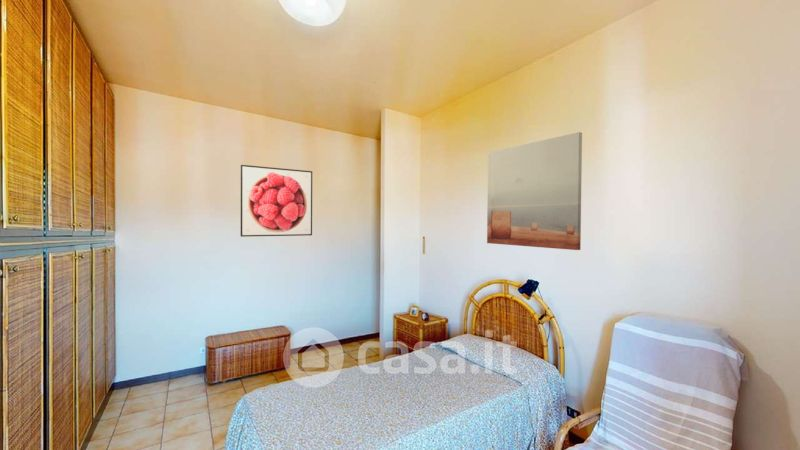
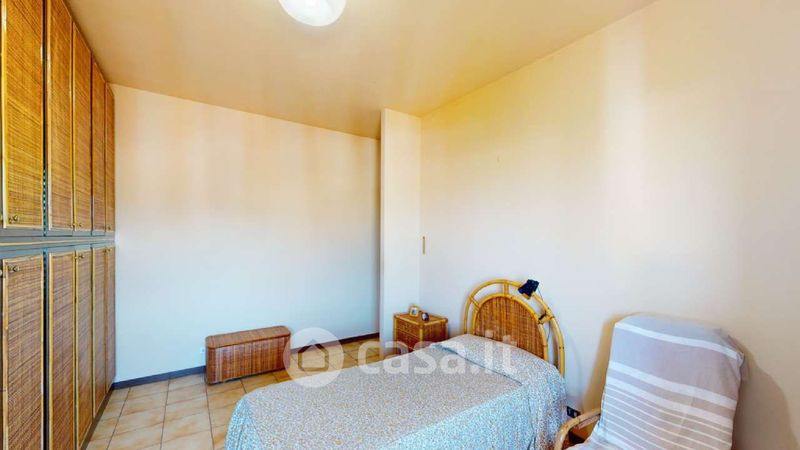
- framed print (278, 202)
- wall art (528, 195)
